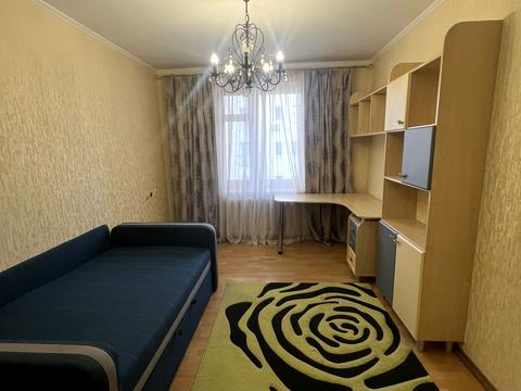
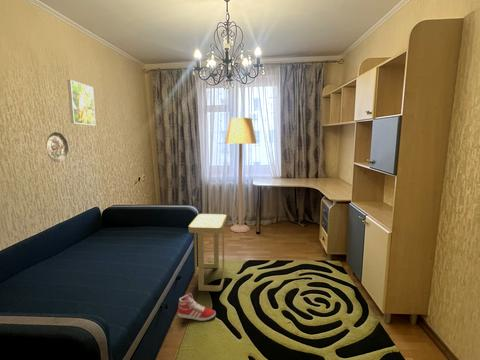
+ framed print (82, 104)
+ lamp (240, 175)
+ decorative plate (56, 147)
+ sneaker (196, 306)
+ side table (214, 249)
